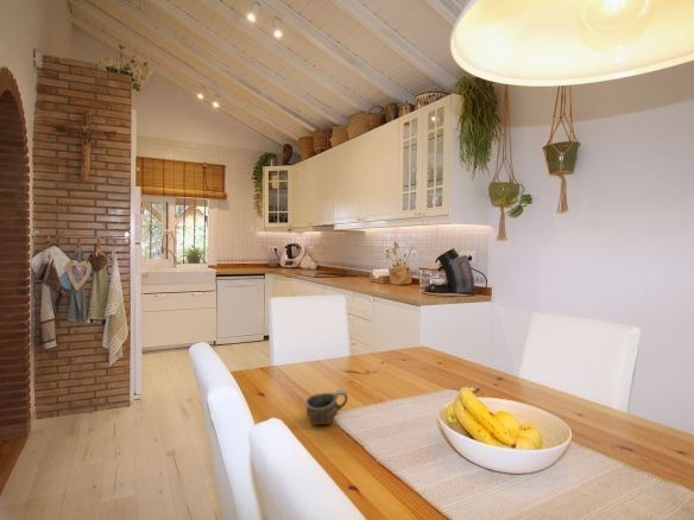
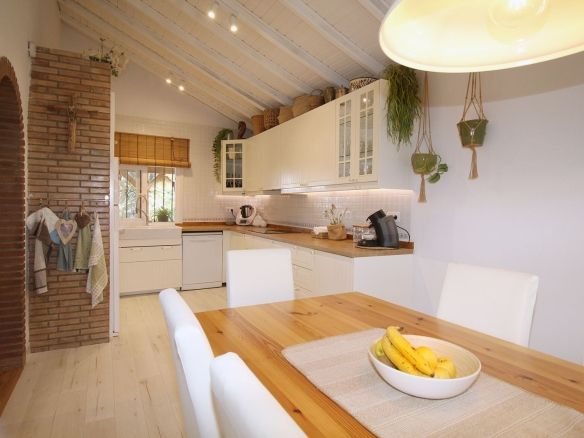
- cup (323, 406)
